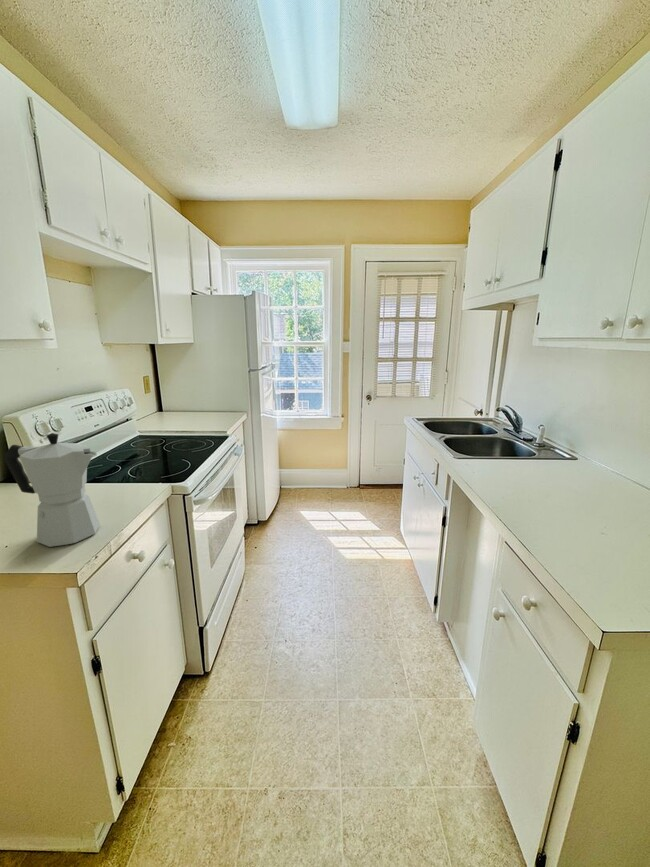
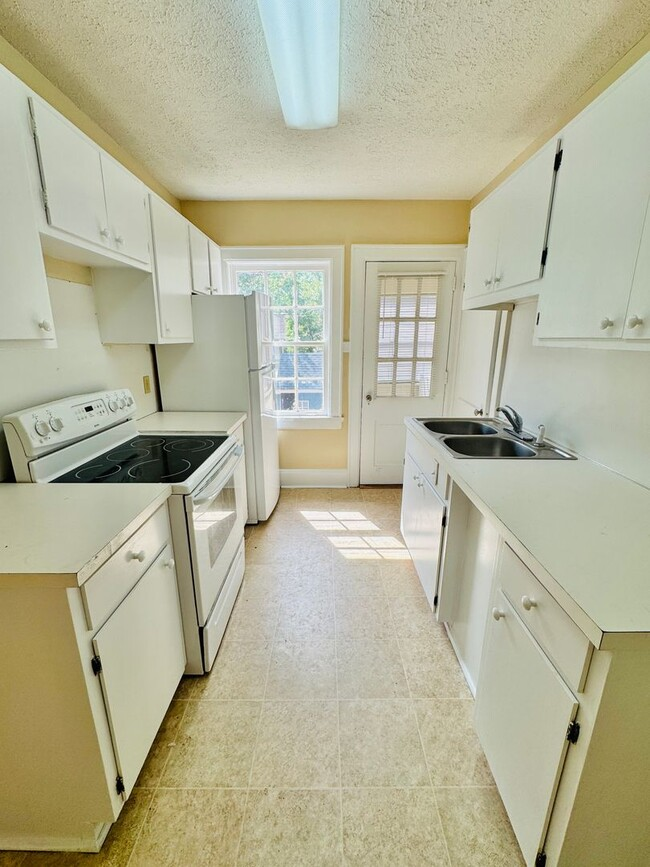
- moka pot (55, 484)
